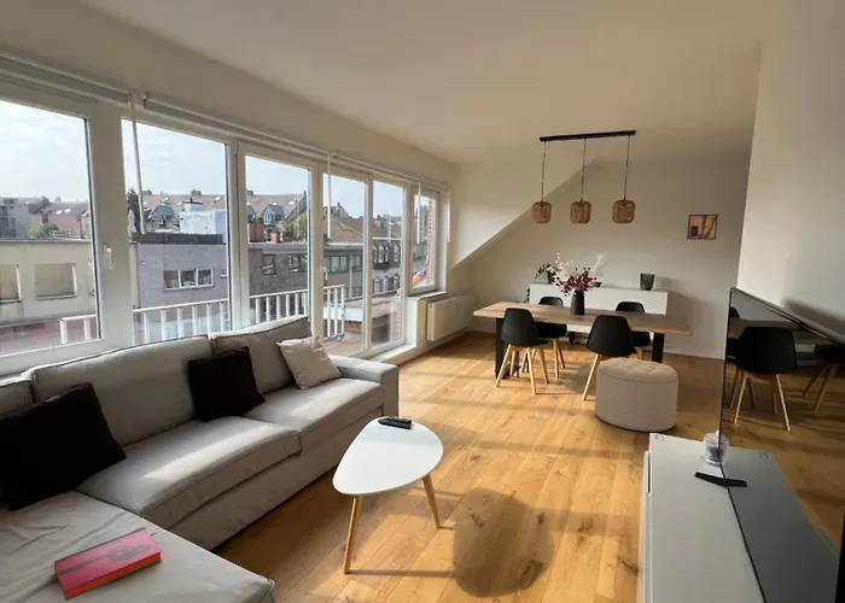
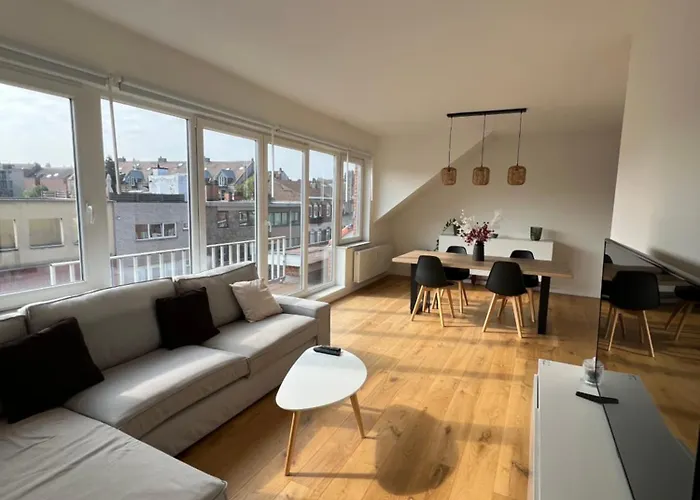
- hardback book (109, 560)
- wall art (701, 227)
- ottoman (635, 391)
